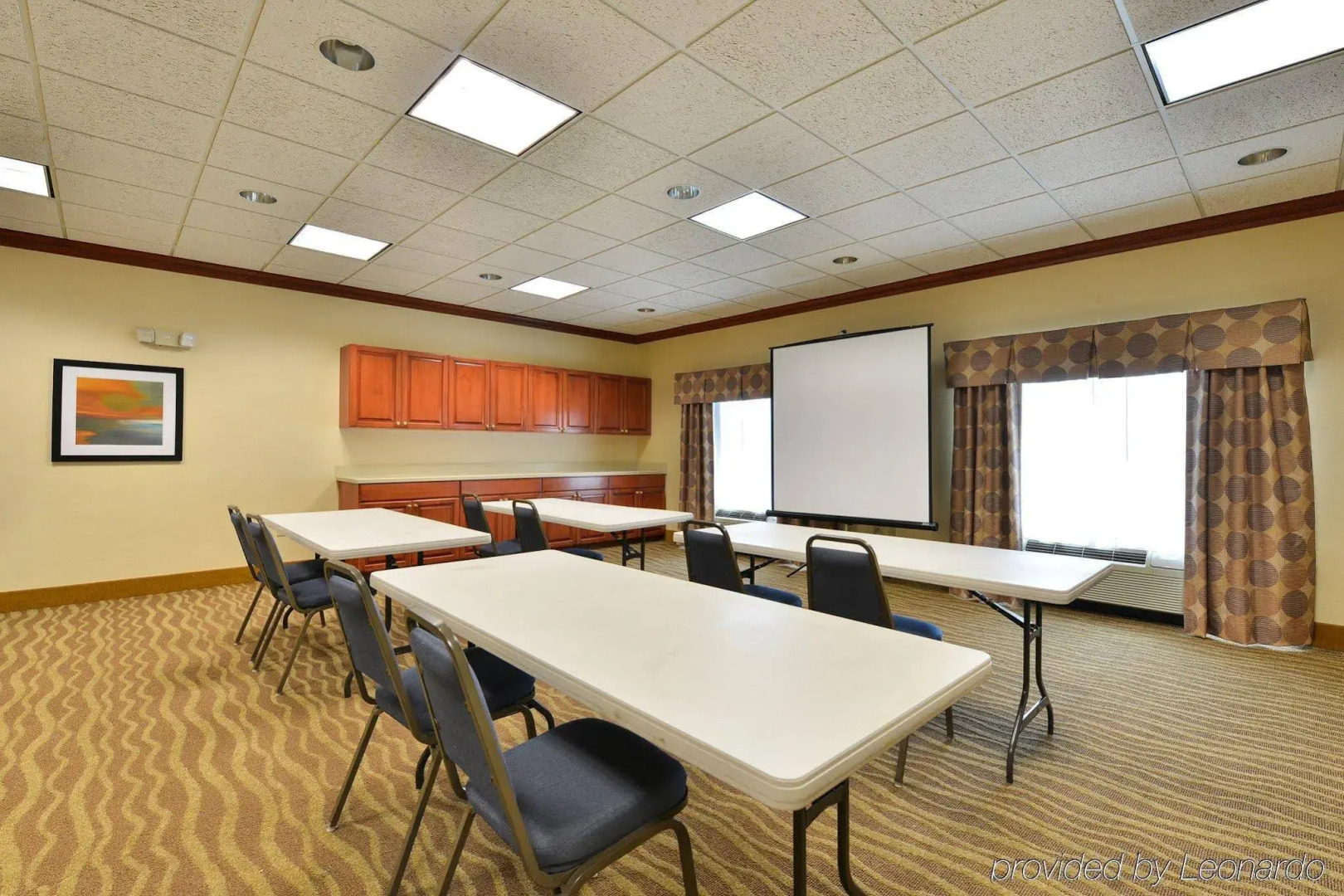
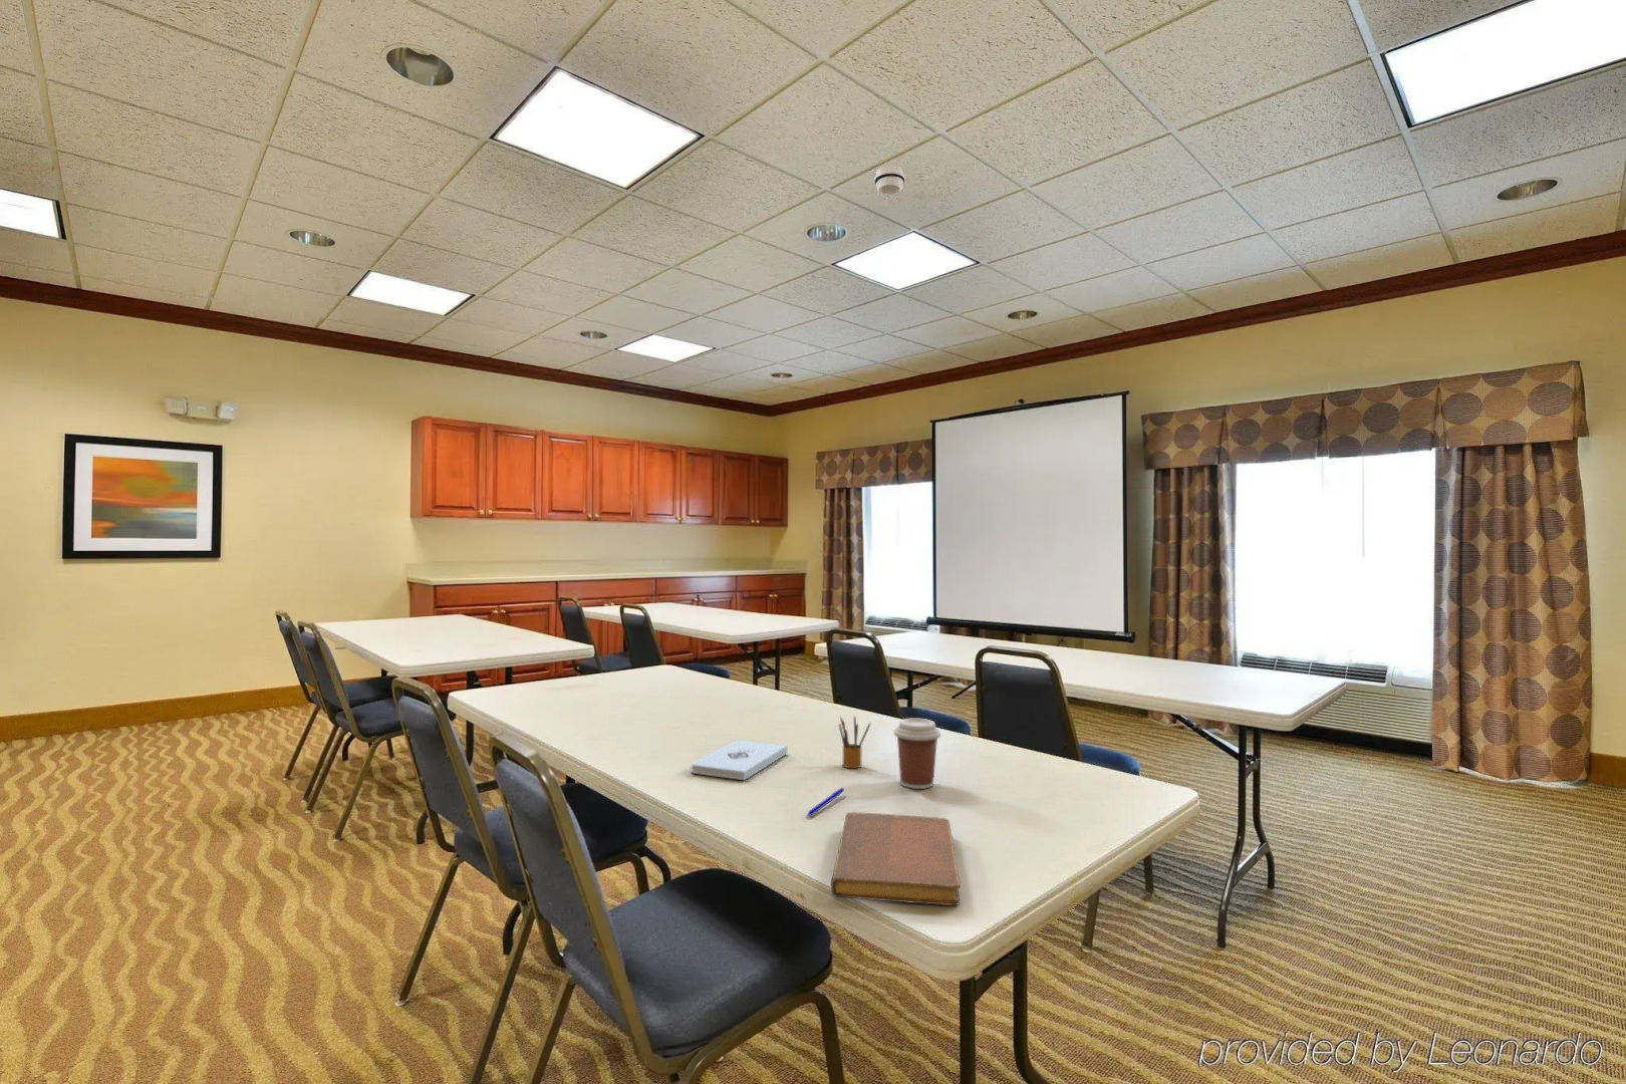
+ pen (825, 802)
+ coffee cup (916, 753)
+ notepad (739, 757)
+ pencil box (854, 742)
+ notebook (895, 853)
+ smoke detector (889, 180)
